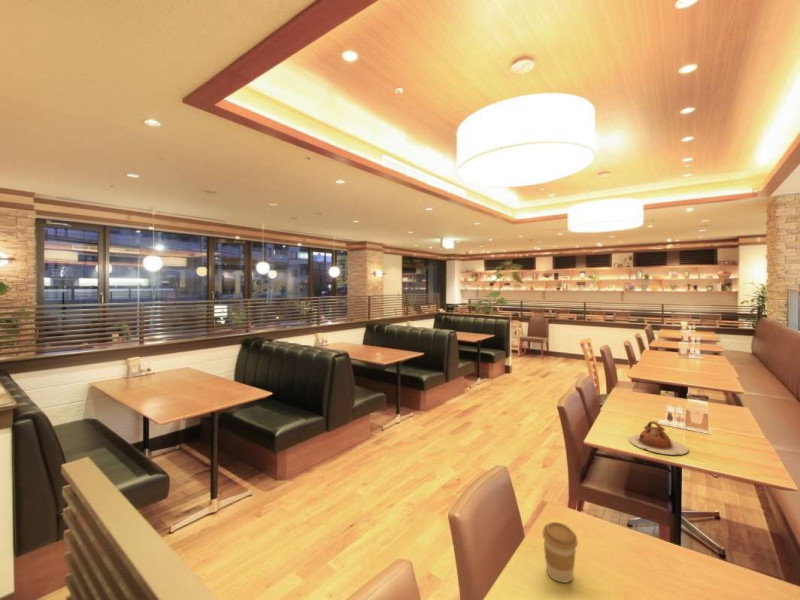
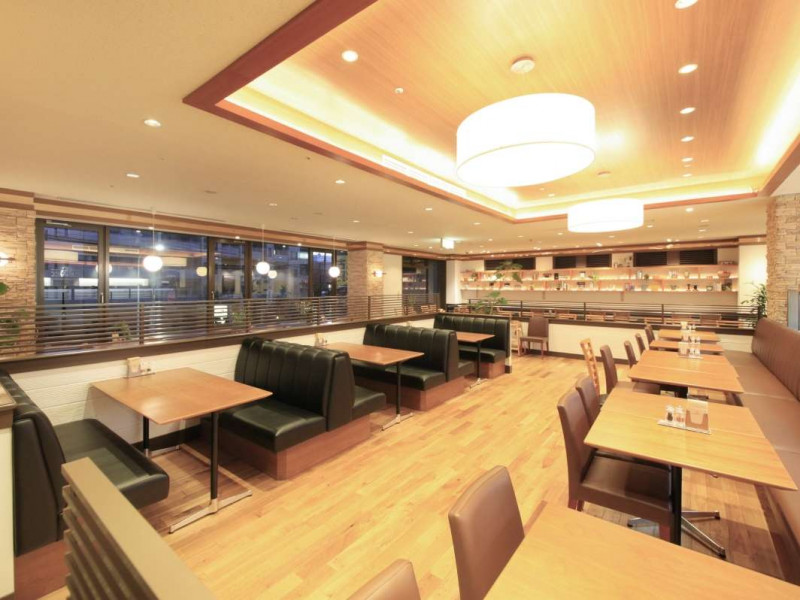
- teapot (657, 433)
- coffee cup (559, 551)
